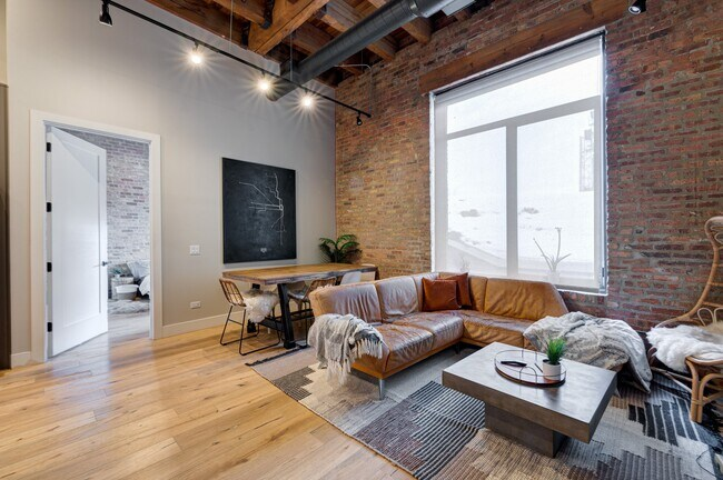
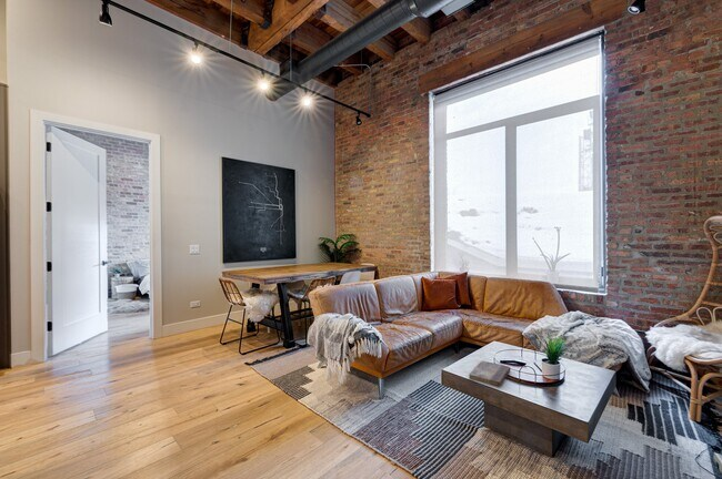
+ book (490, 373)
